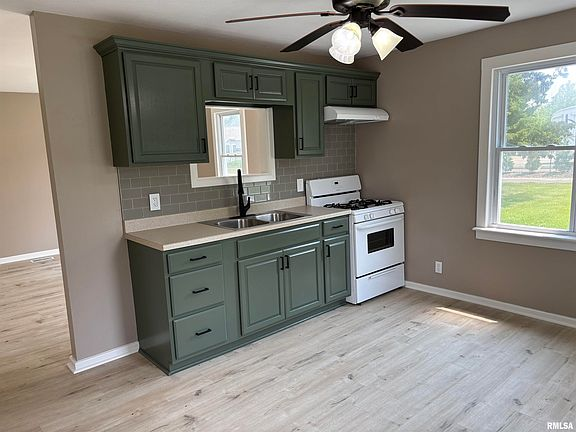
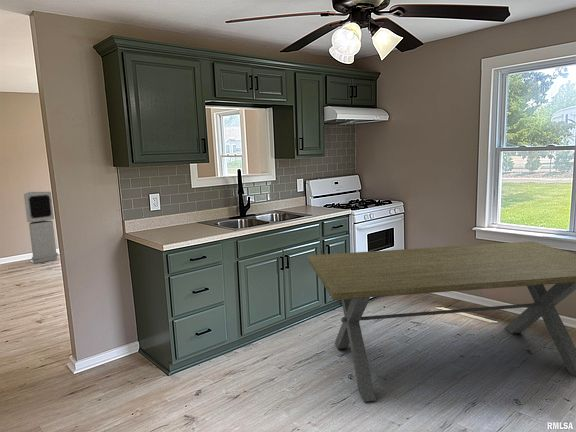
+ air purifier (39, 226)
+ dining table (450, 311)
